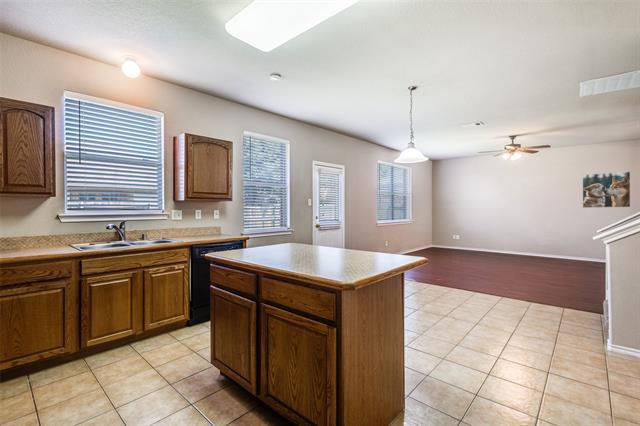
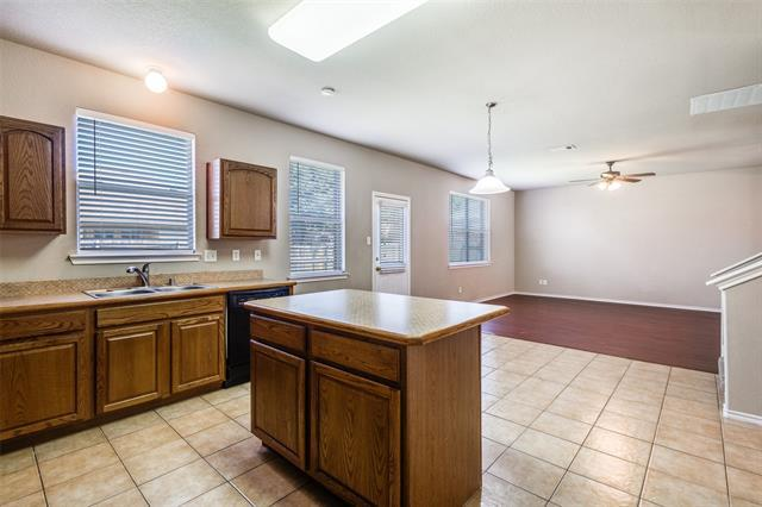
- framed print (605, 190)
